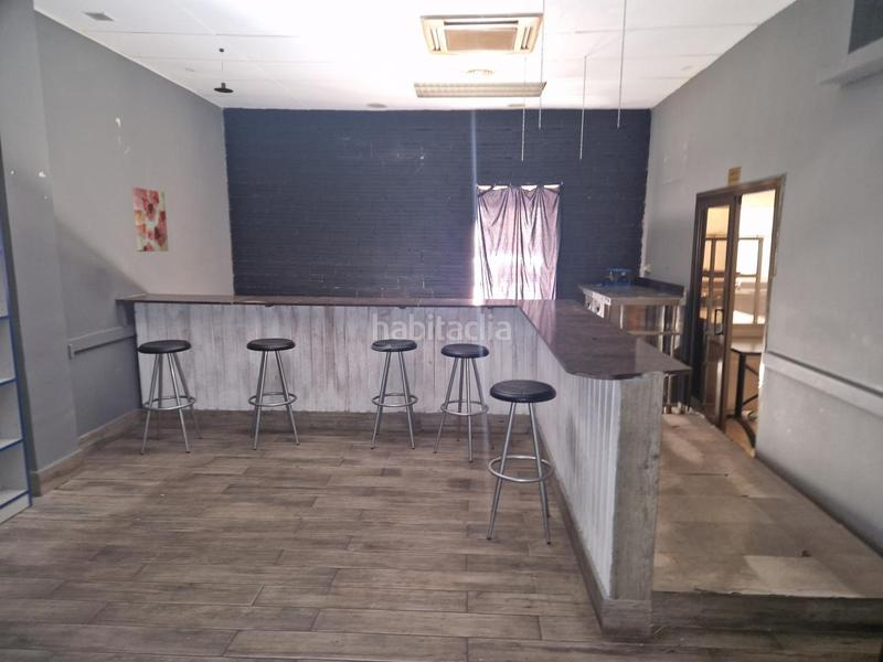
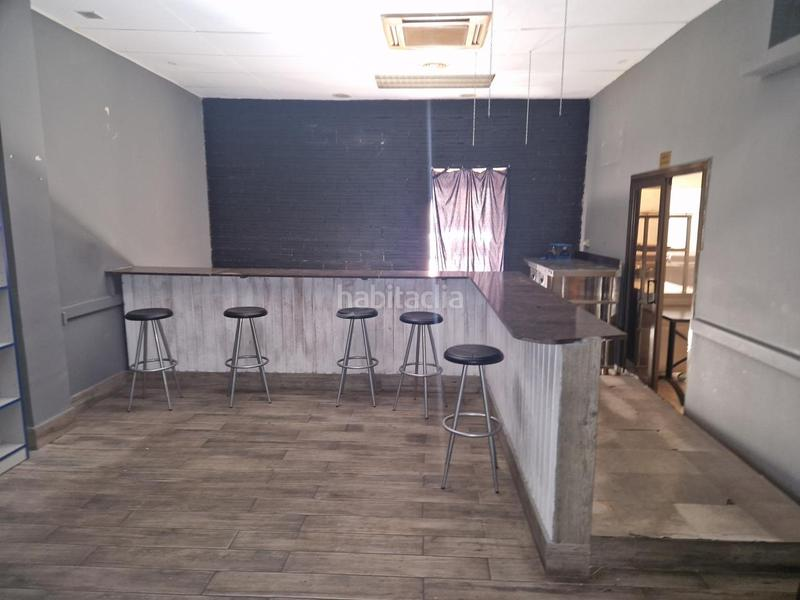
- wall art (151, 221)
- pendant light (222, 67)
